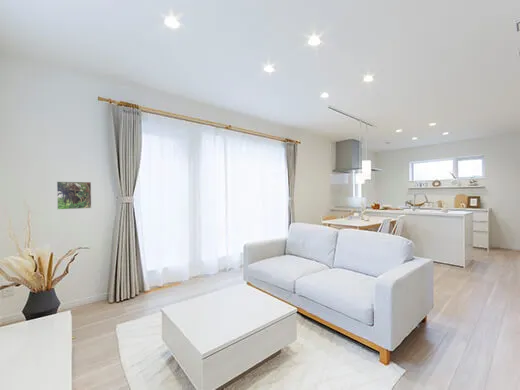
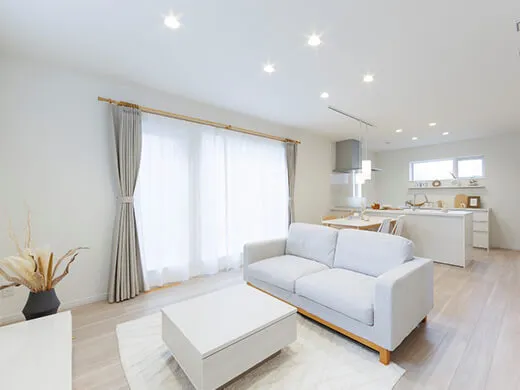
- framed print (74, 195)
